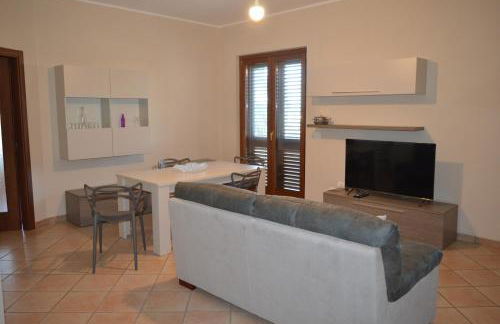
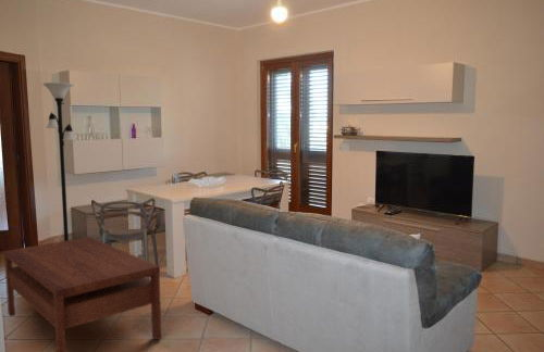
+ coffee table (77, 292)
+ floor lamp (63, 179)
